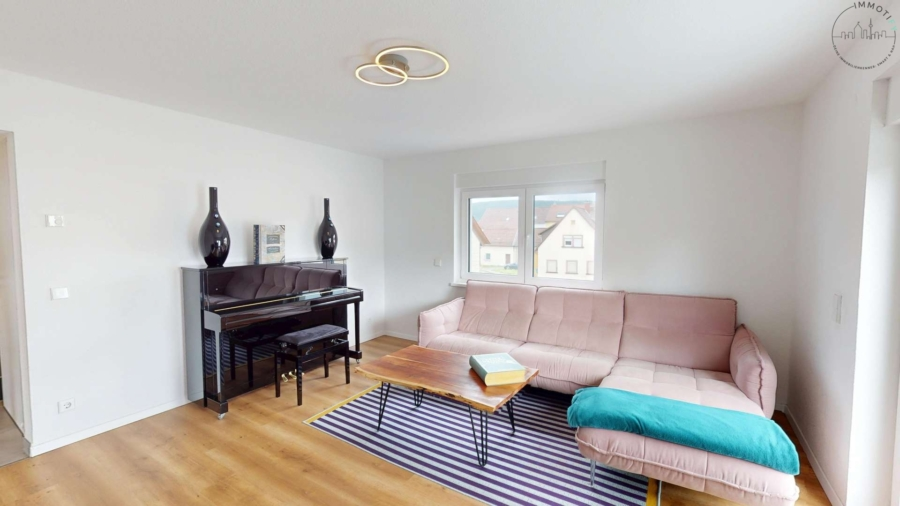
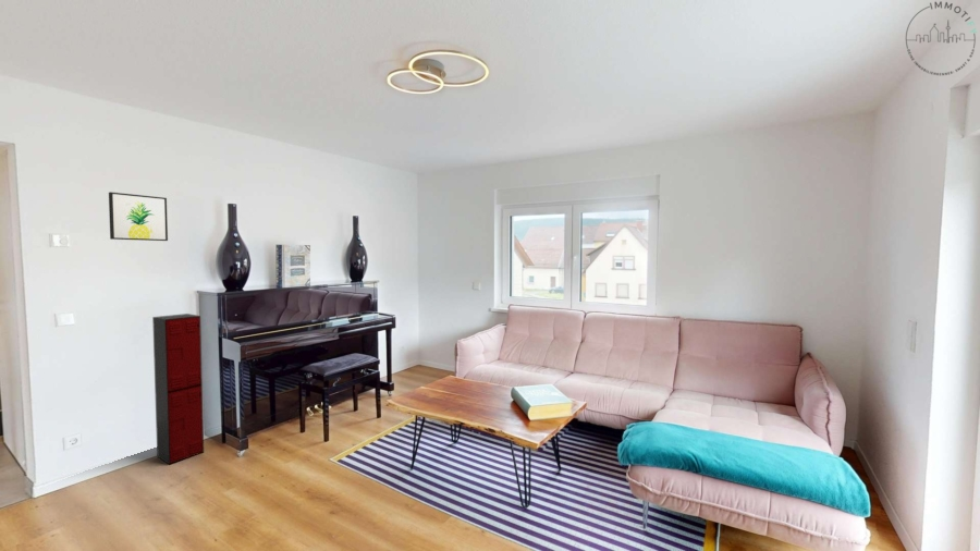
+ wall art (139, 217)
+ locker (179, 385)
